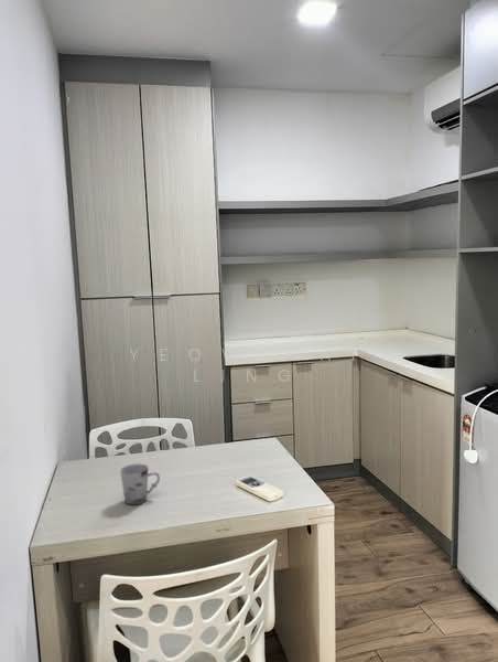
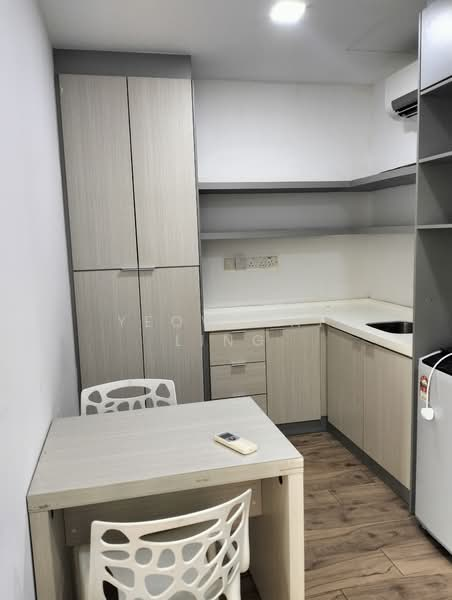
- cup (140, 483)
